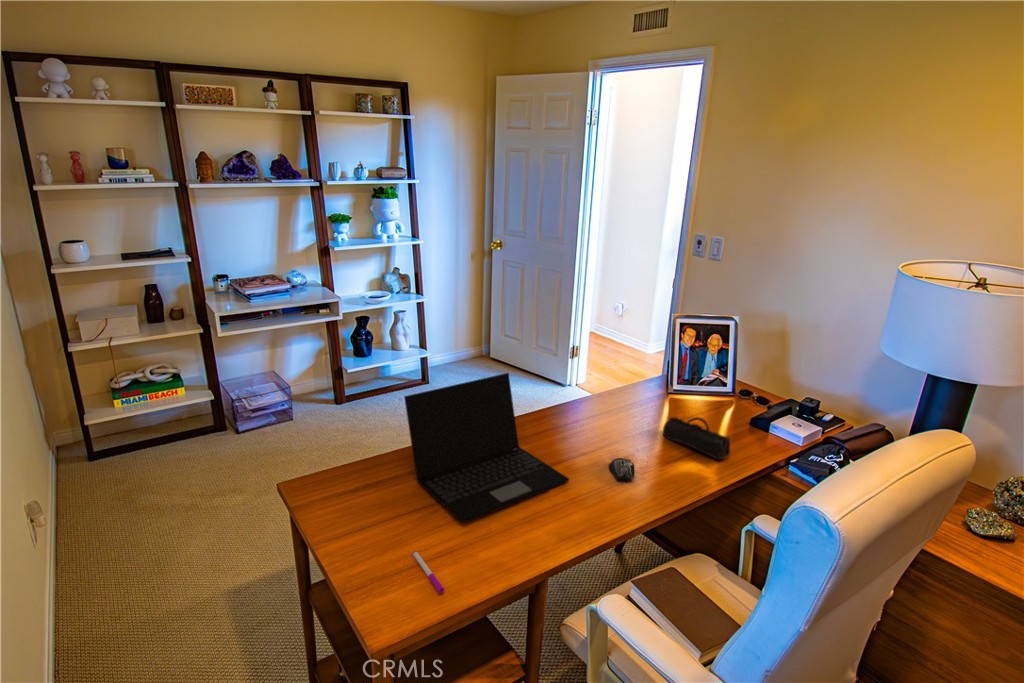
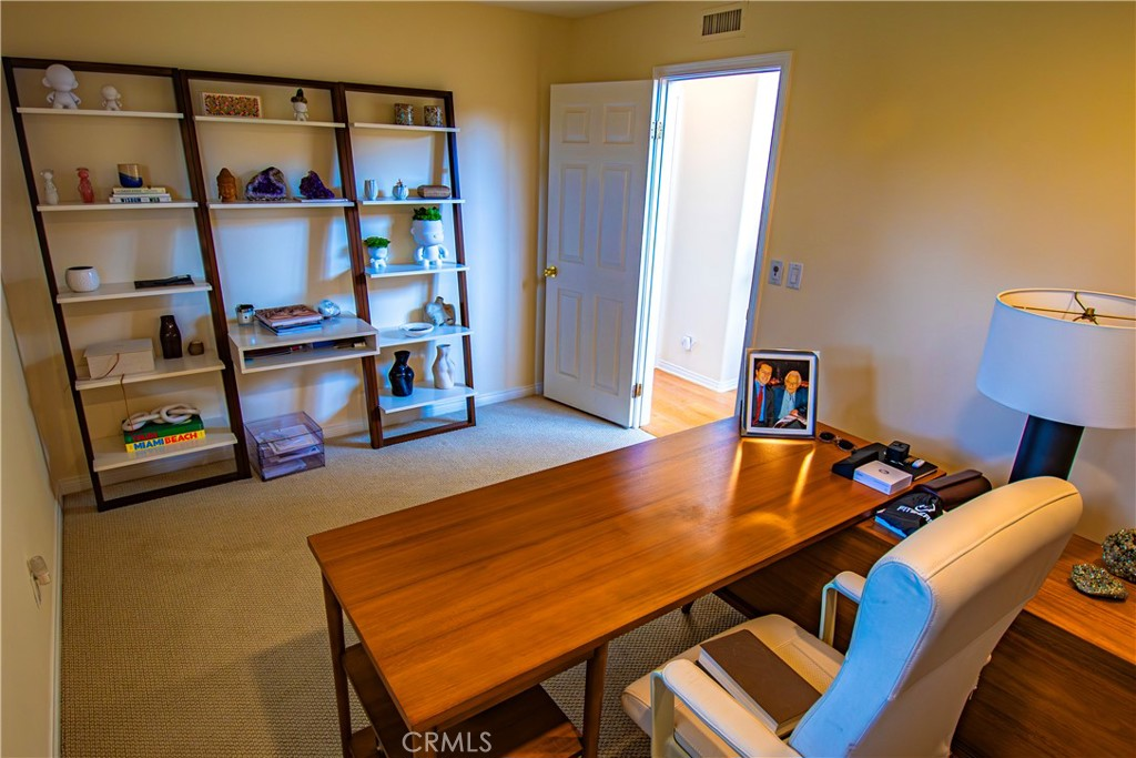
- pen (427, 570)
- computer mouse (622, 467)
- laptop (487, 439)
- pencil case (696, 431)
